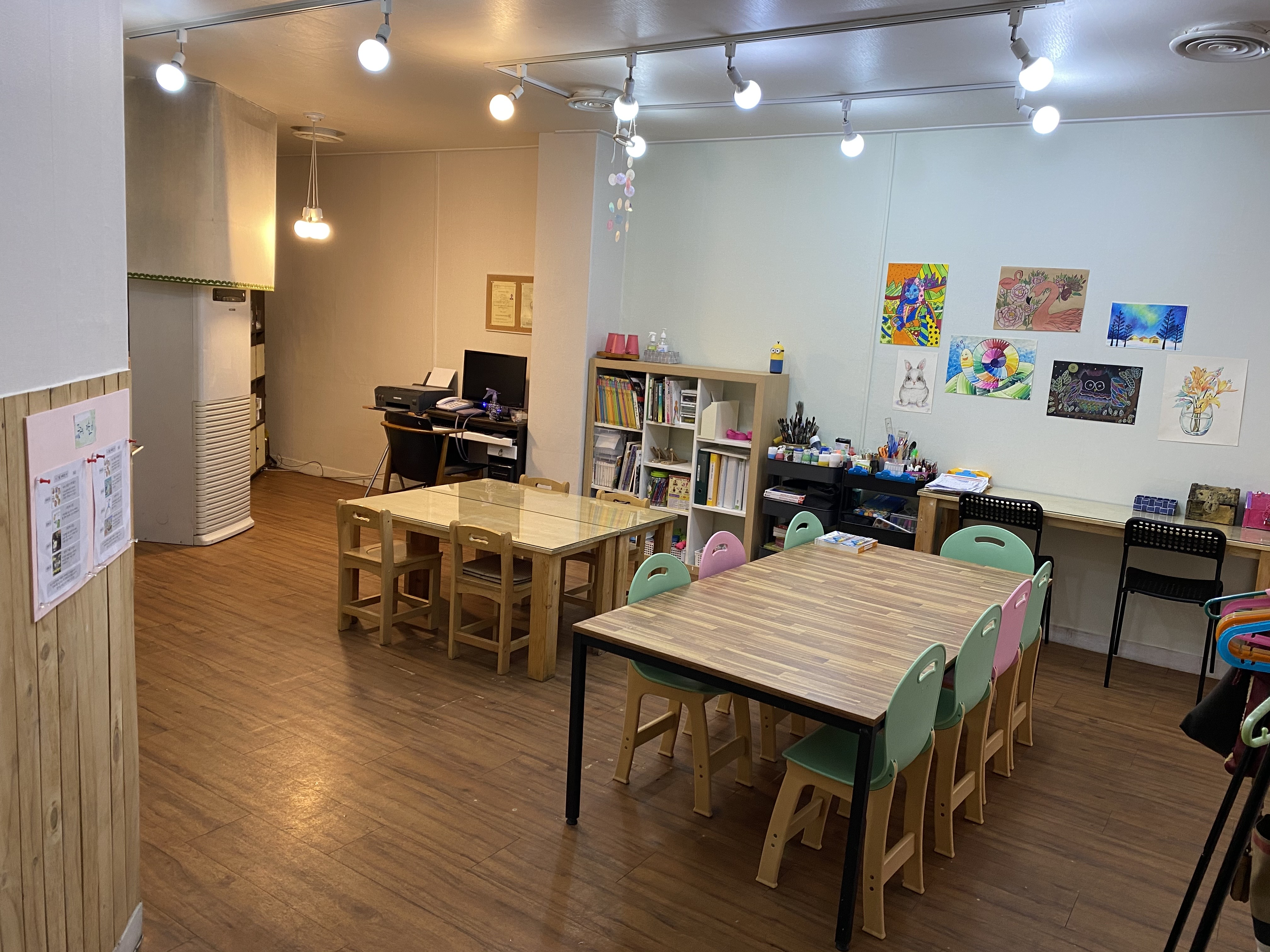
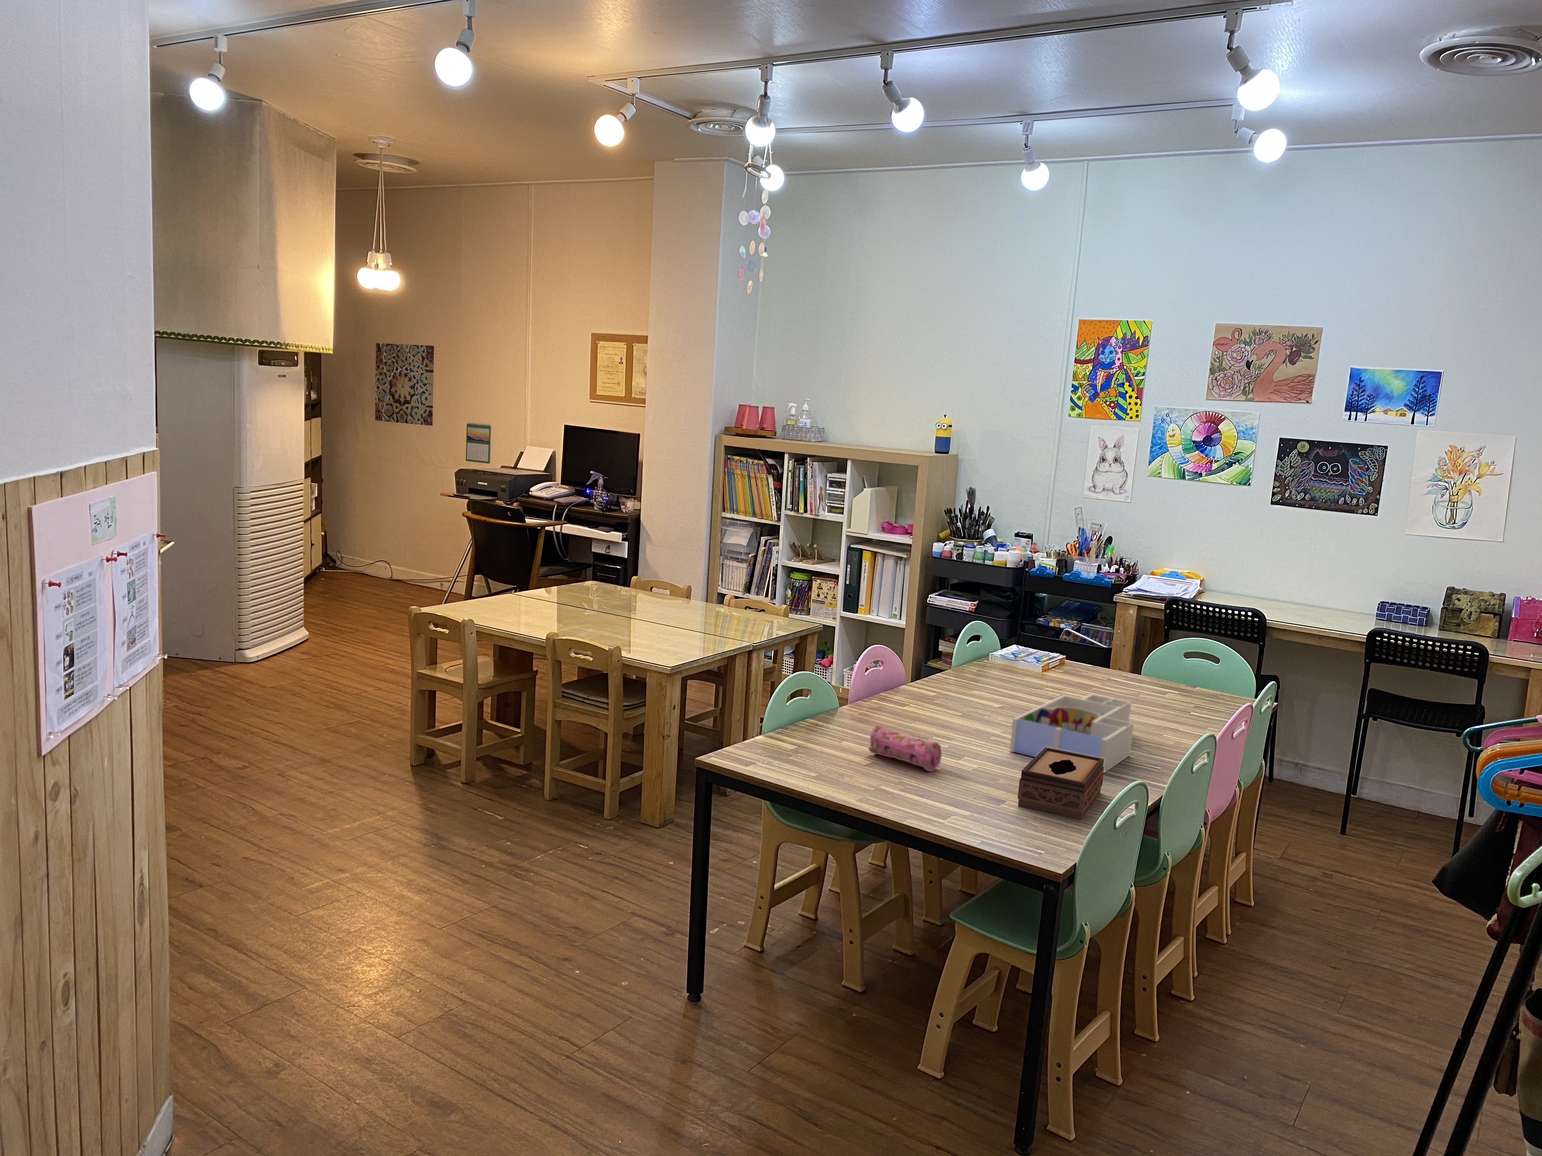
+ pencil case (906, 748)
+ tissue box (1062, 782)
+ desk organizer (1087, 729)
+ calendar (478, 442)
+ wall art (404, 384)
